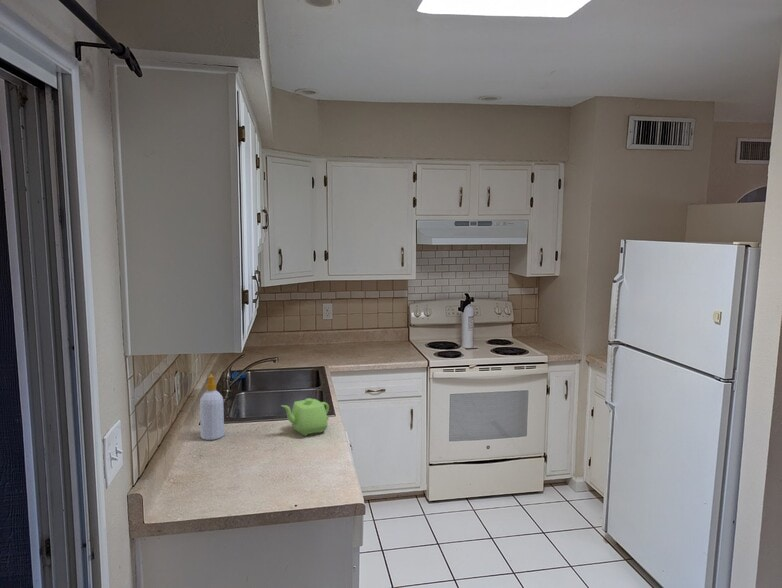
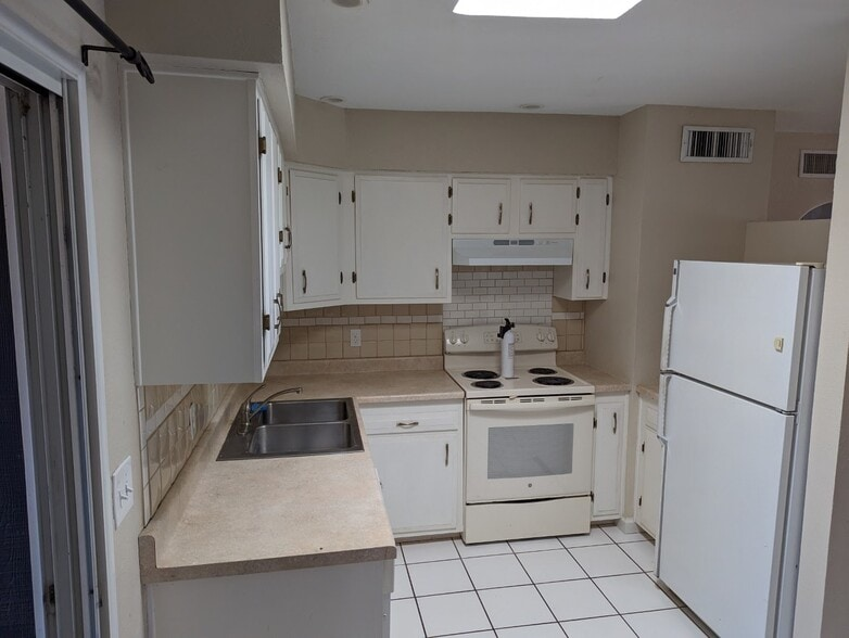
- teapot (305, 415)
- soap bottle (211, 406)
